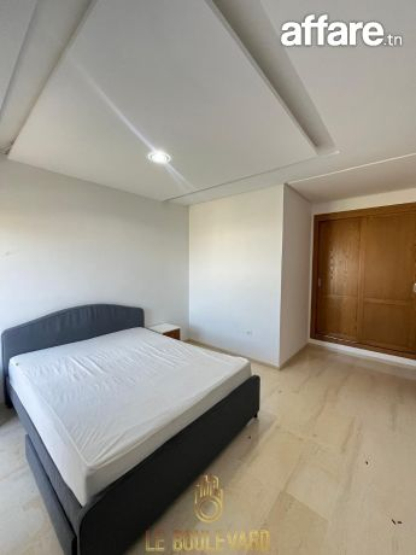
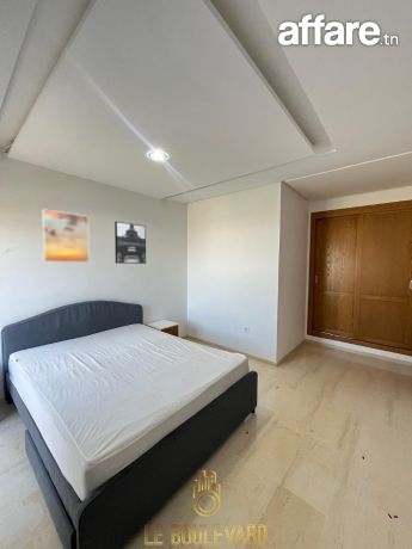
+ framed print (67, 238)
+ wall art (130, 243)
